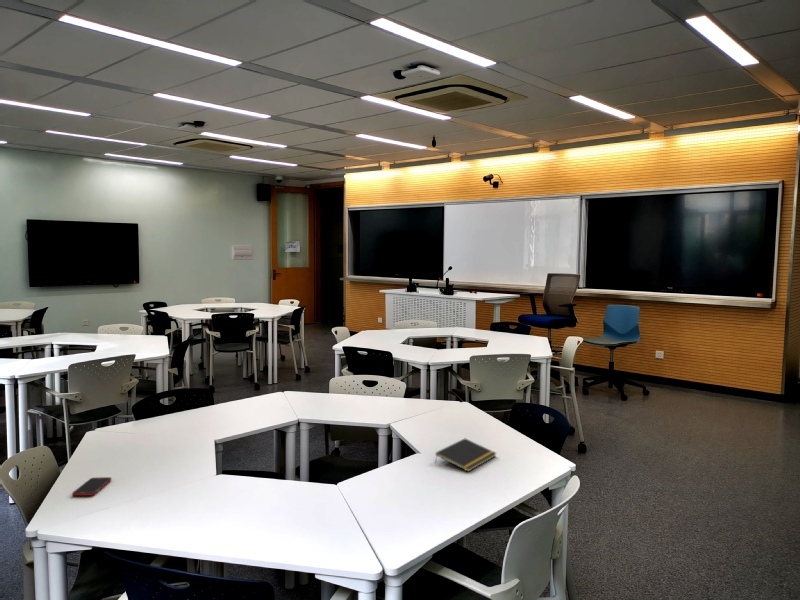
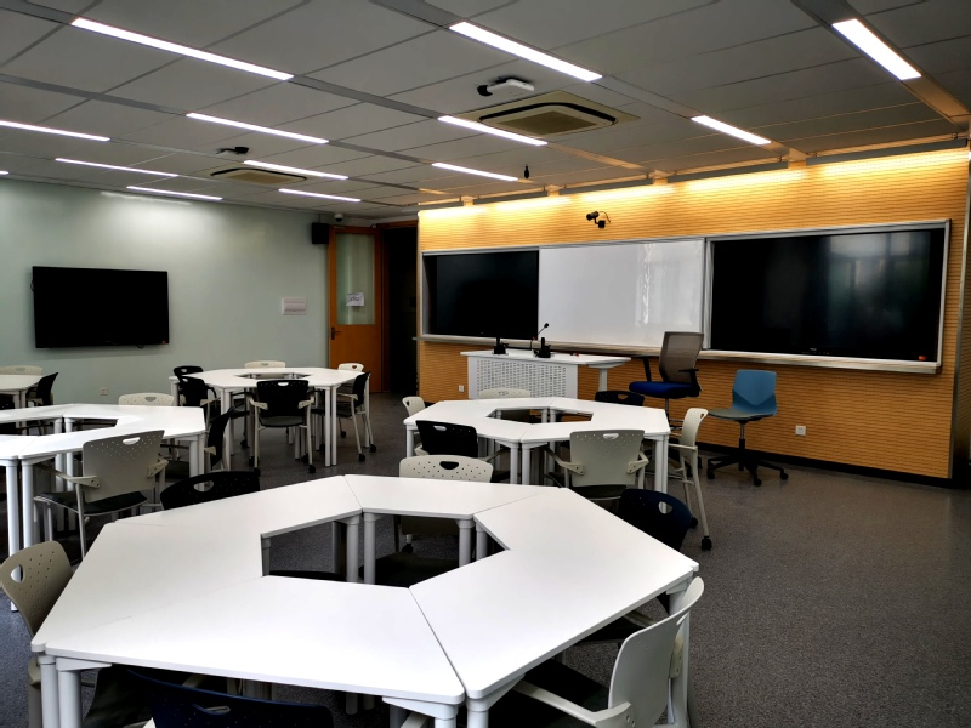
- cell phone (92, 486)
- notepad (466, 454)
